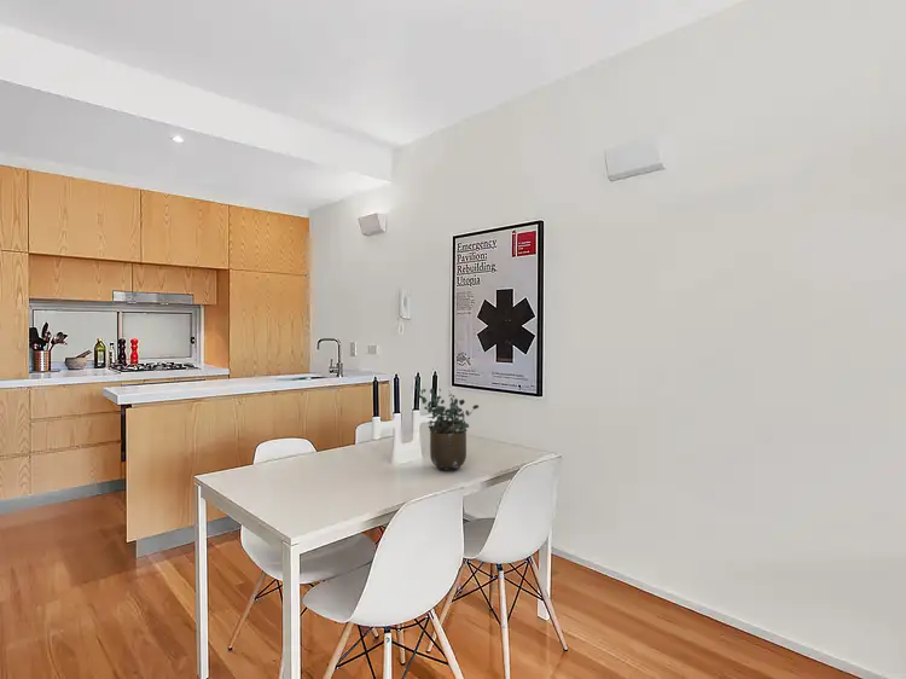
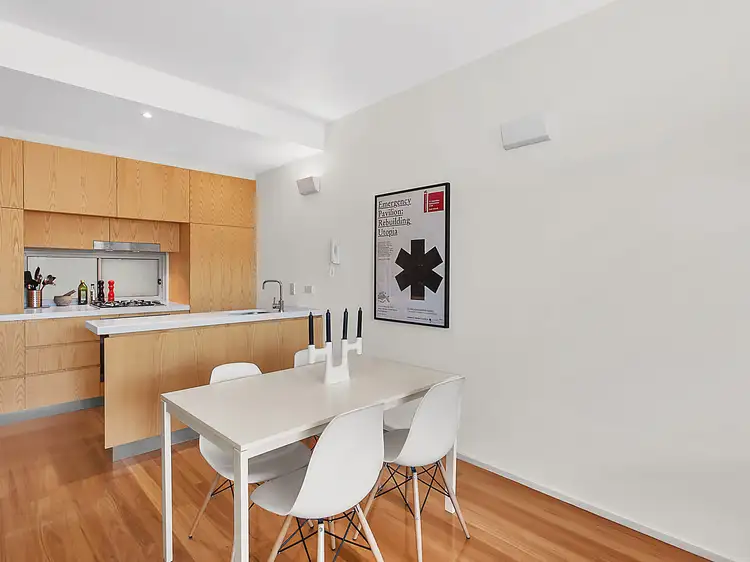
- potted plant (443, 422)
